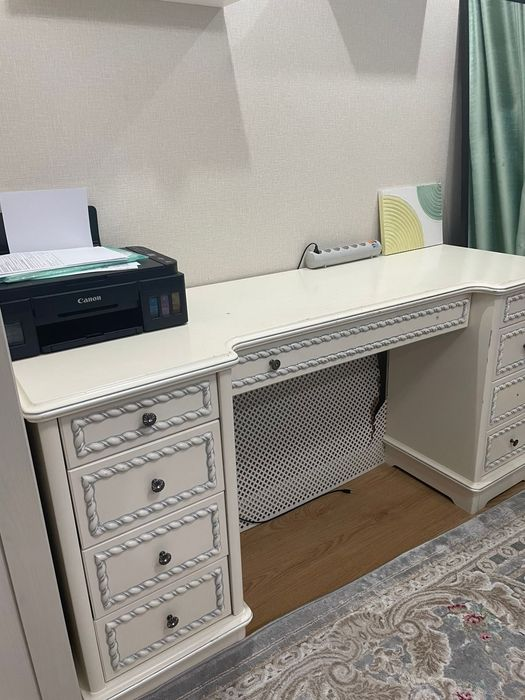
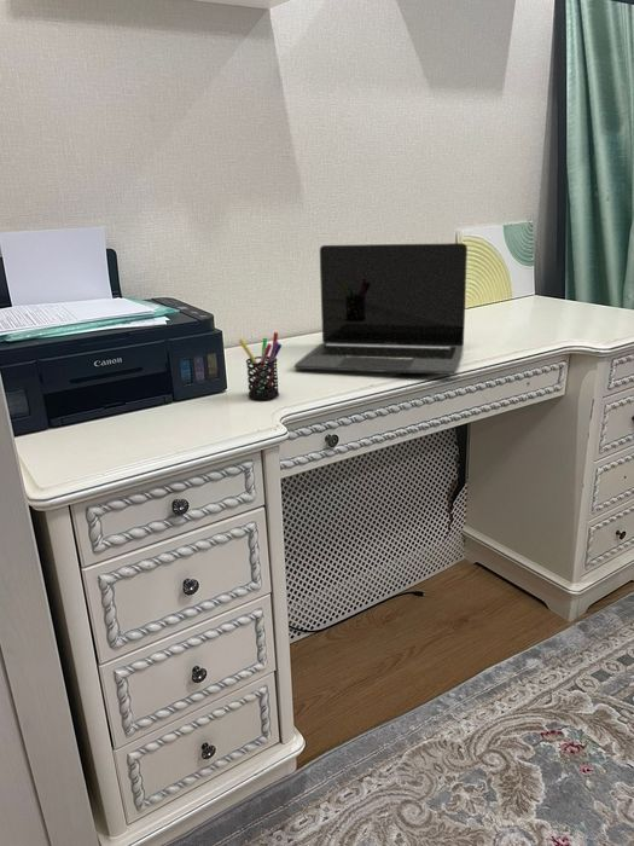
+ laptop (382, 306)
+ pen holder (263, 363)
